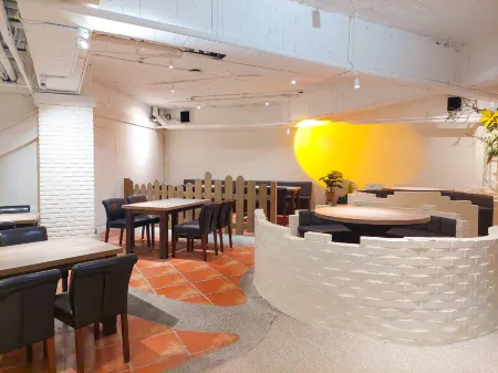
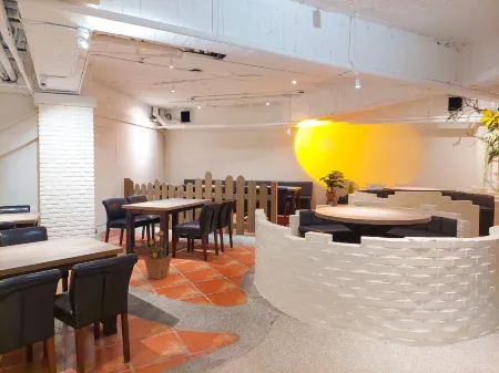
+ potted plant (157, 253)
